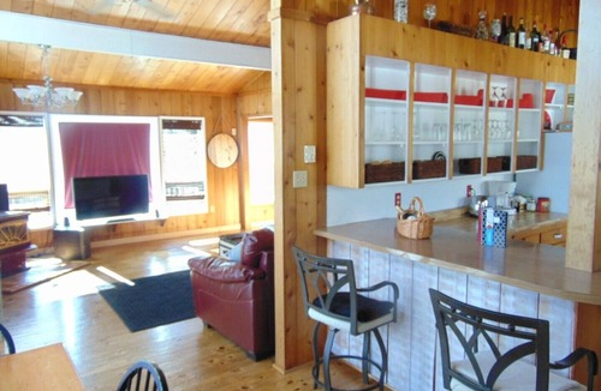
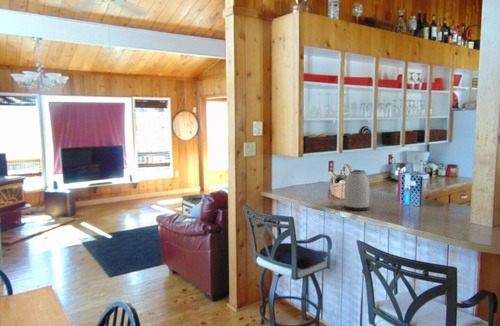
+ kettle (358, 188)
